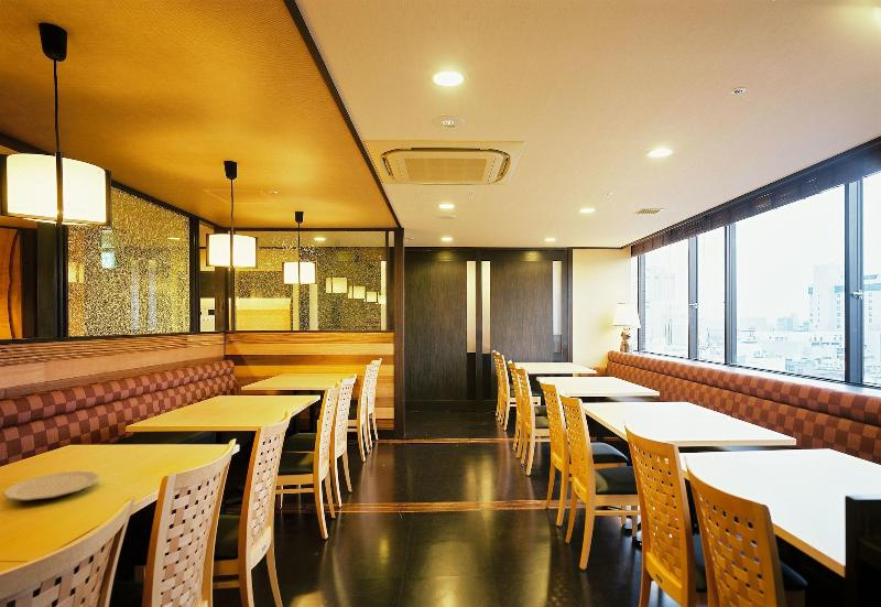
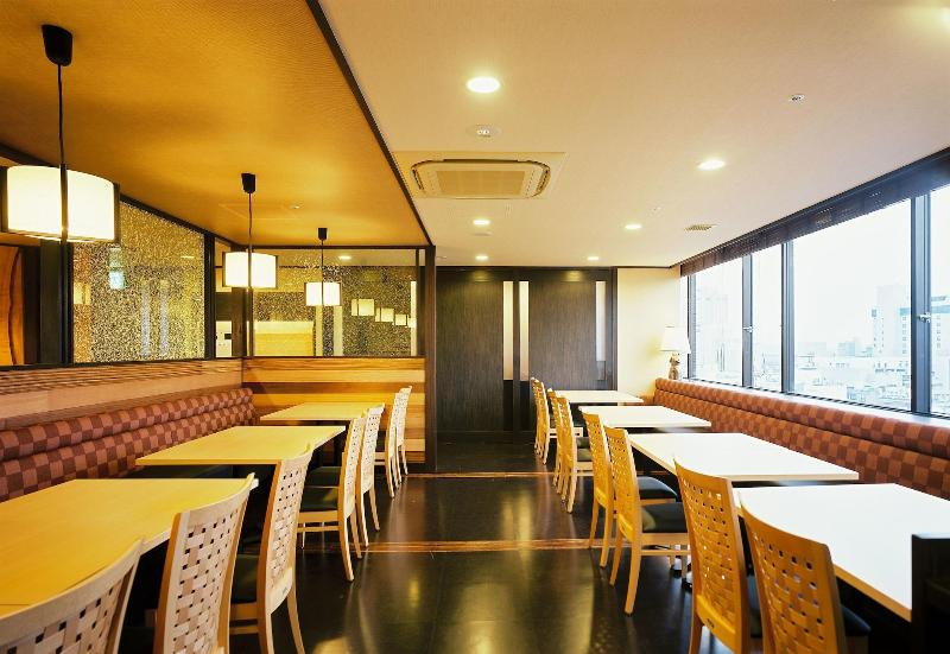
- plate (53, 488)
